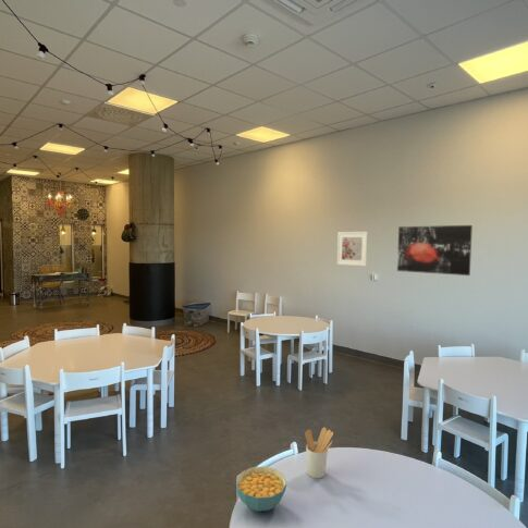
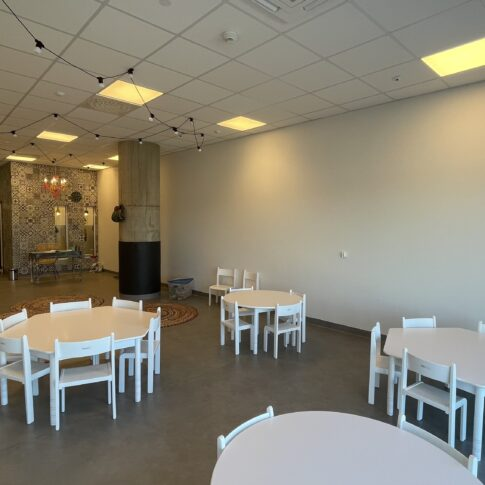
- wall art (431, 249)
- cereal bowl (260, 493)
- utensil holder (319, 451)
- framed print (352, 248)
